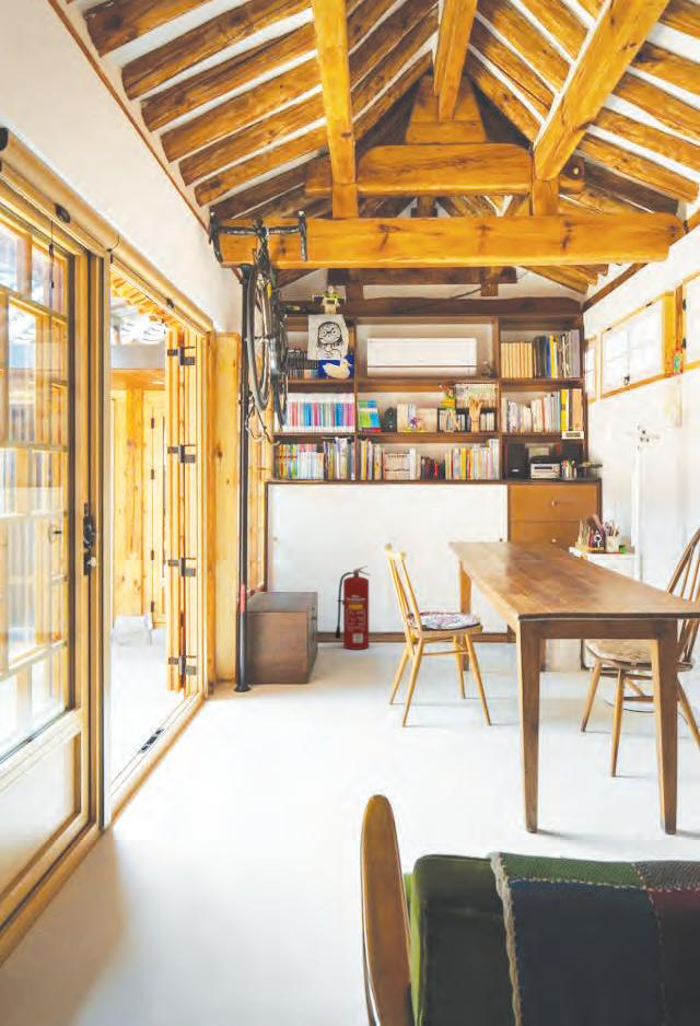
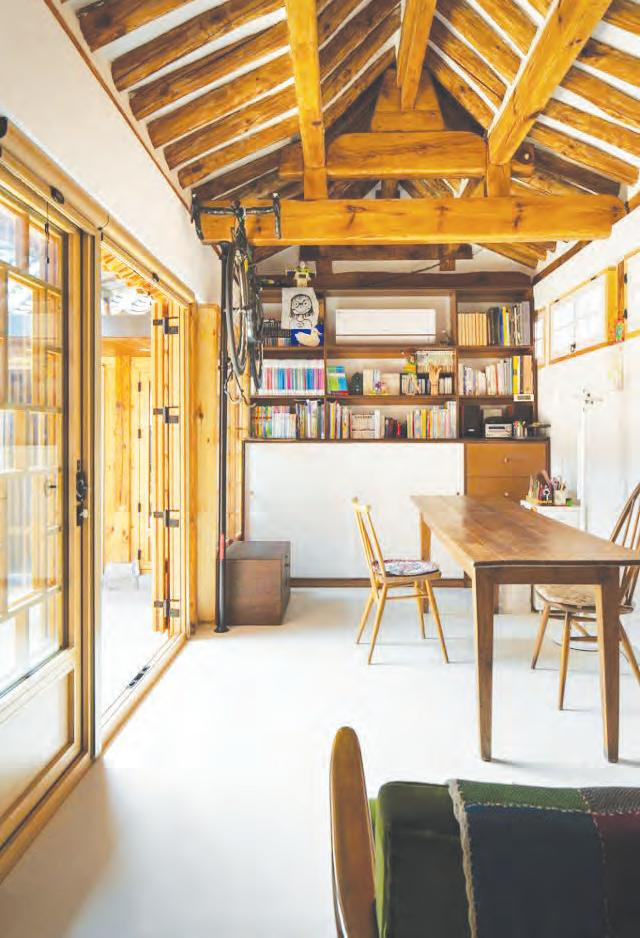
- fire extinguisher (352, 606)
